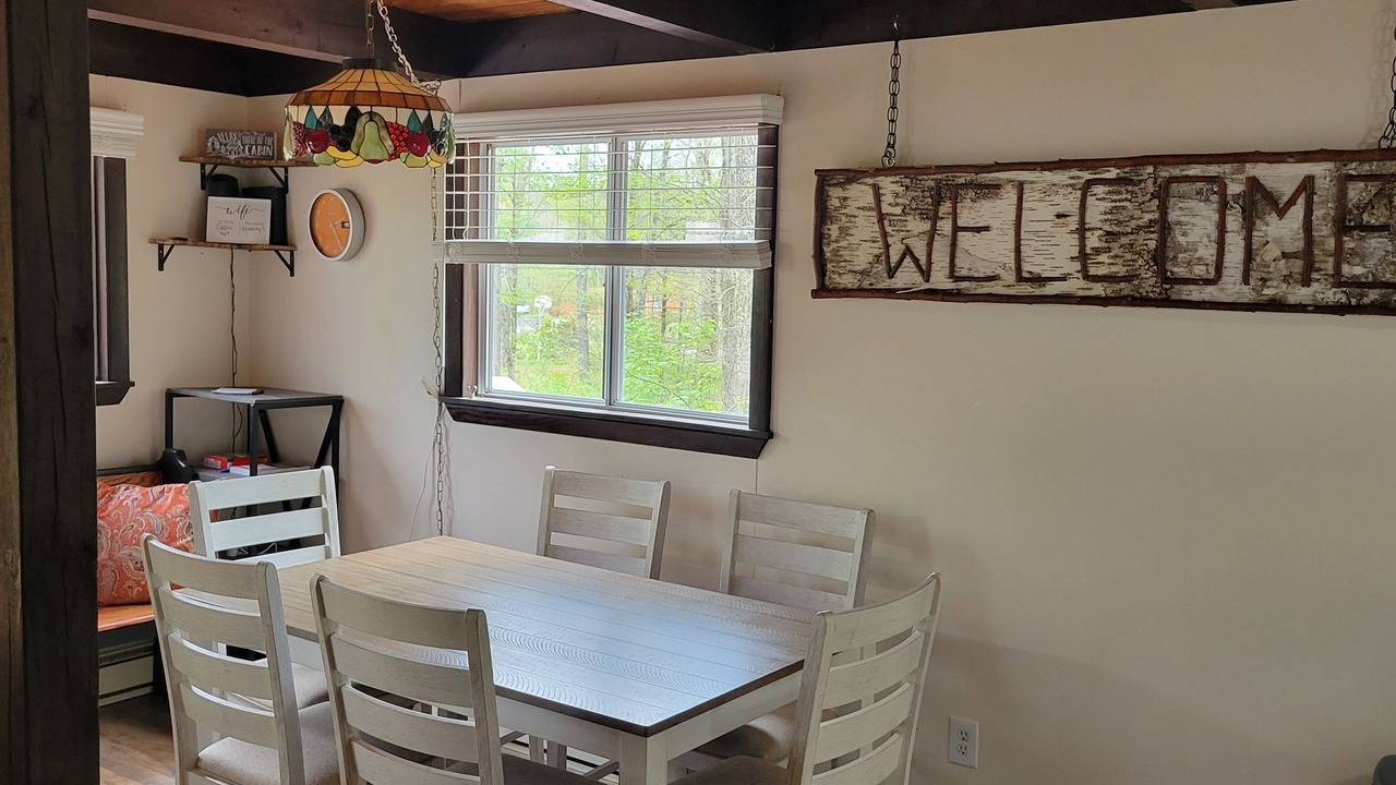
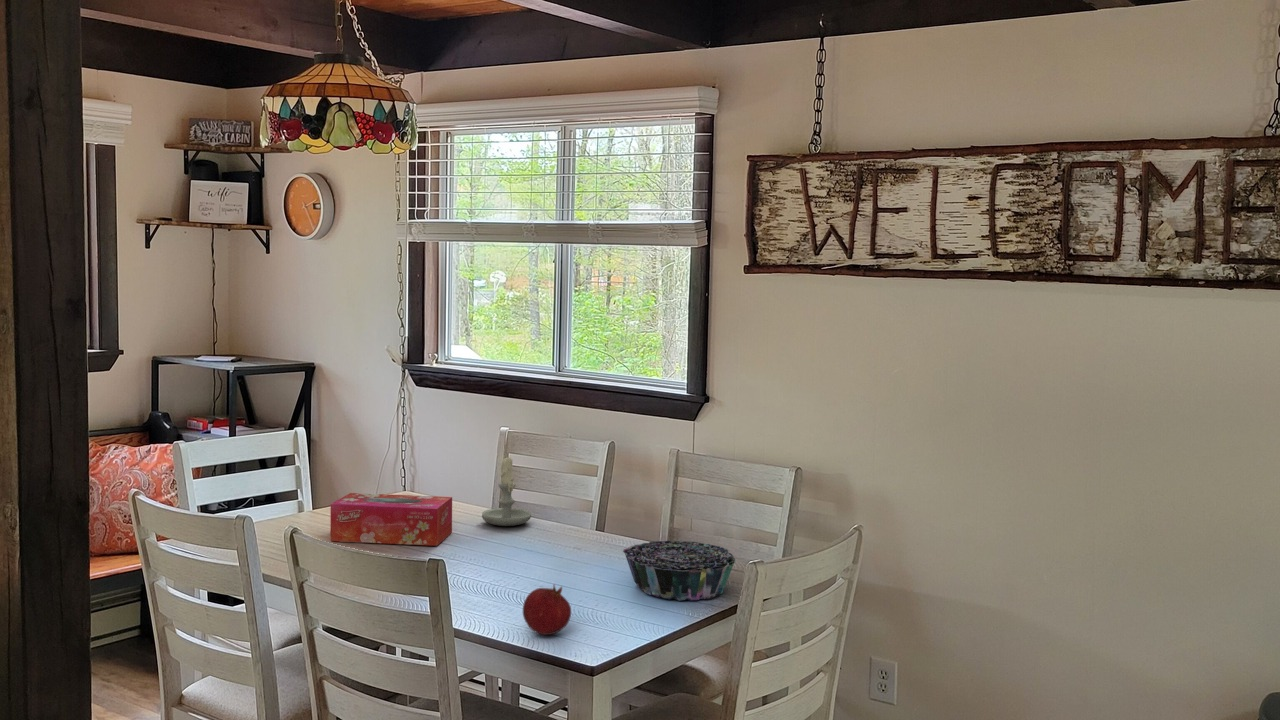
+ tissue box (392, 518)
+ fruit (546, 609)
+ candle (506, 489)
+ decorative bowl (680, 571)
